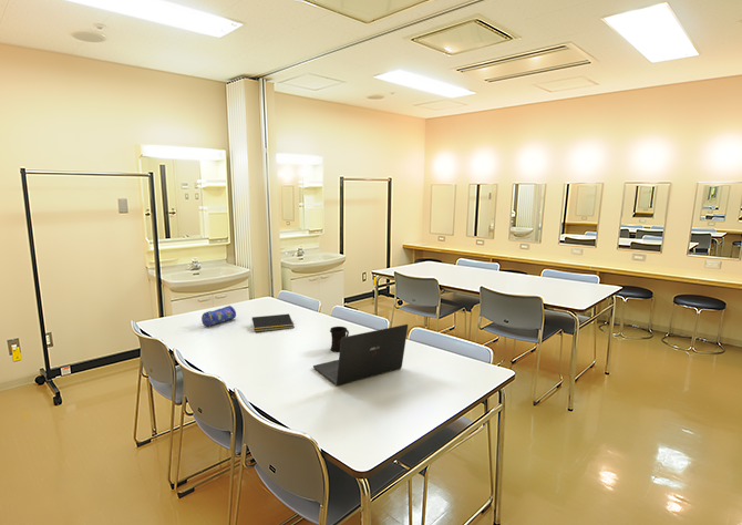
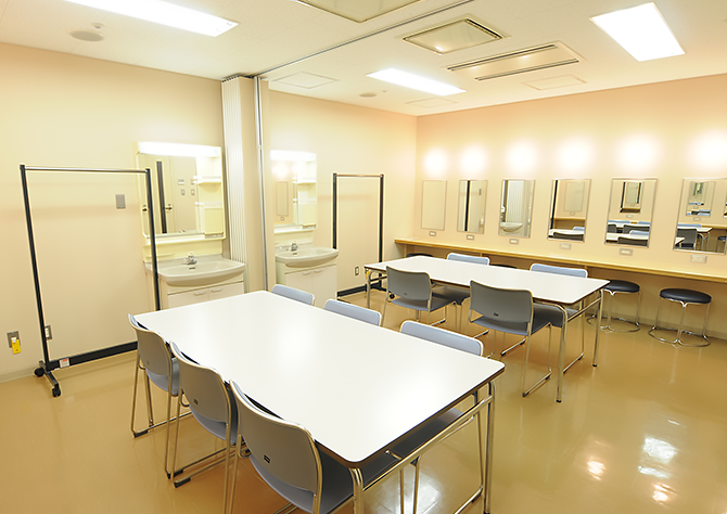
- pencil case (219, 315)
- notepad (272, 322)
- mug (339, 339)
- laptop (359, 346)
